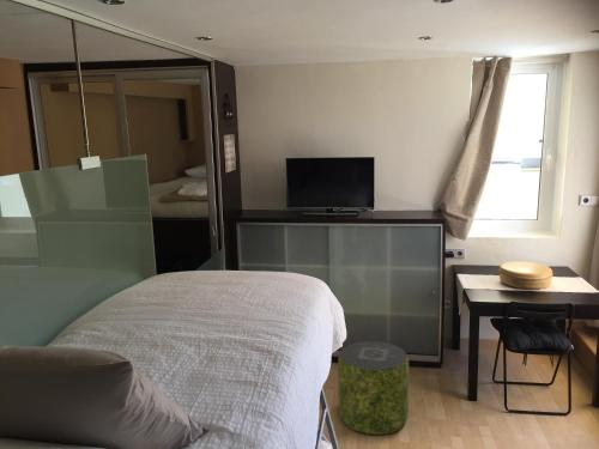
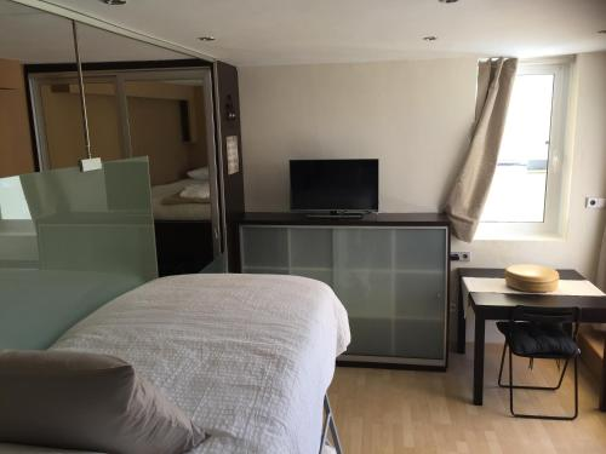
- pouf (373, 384)
